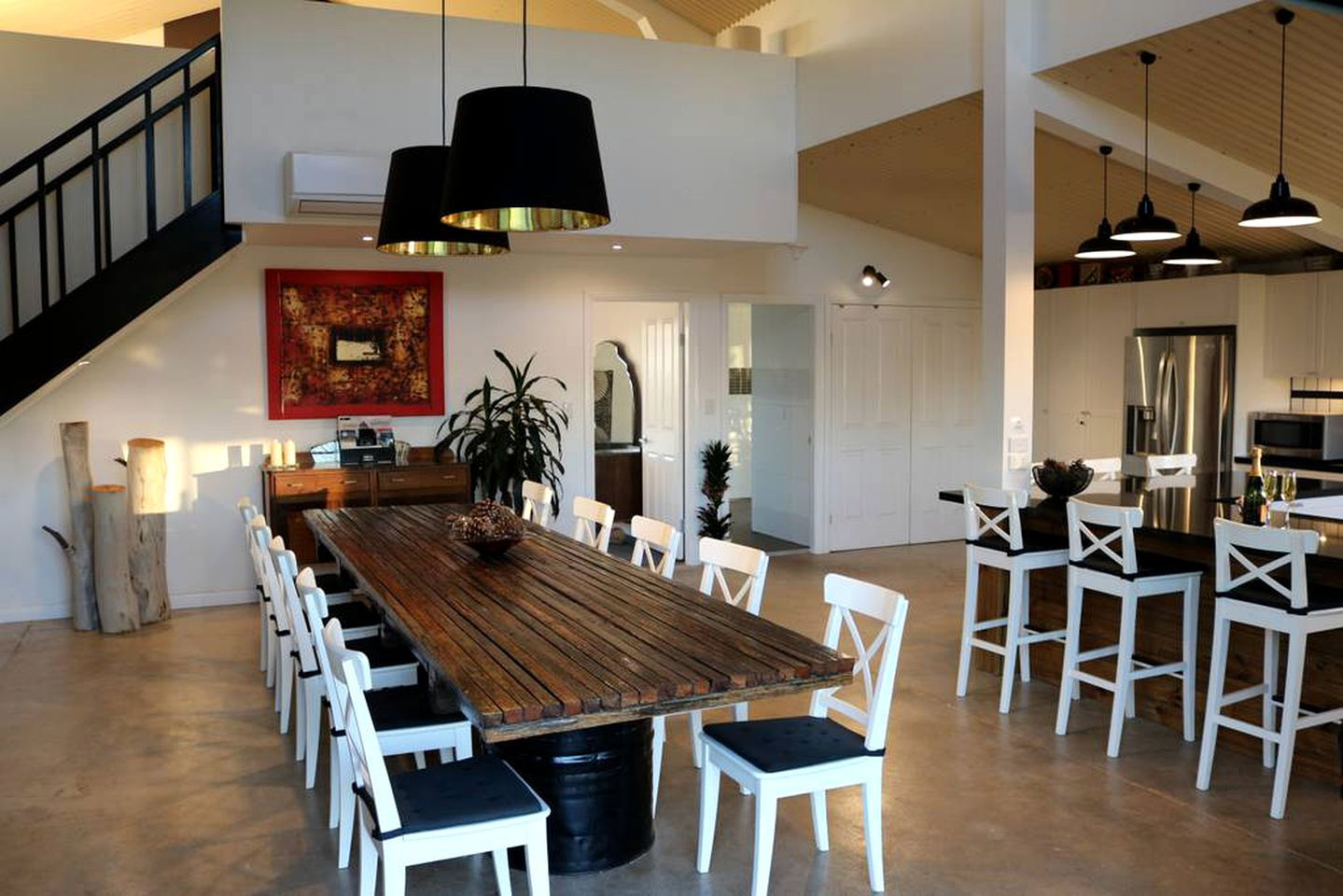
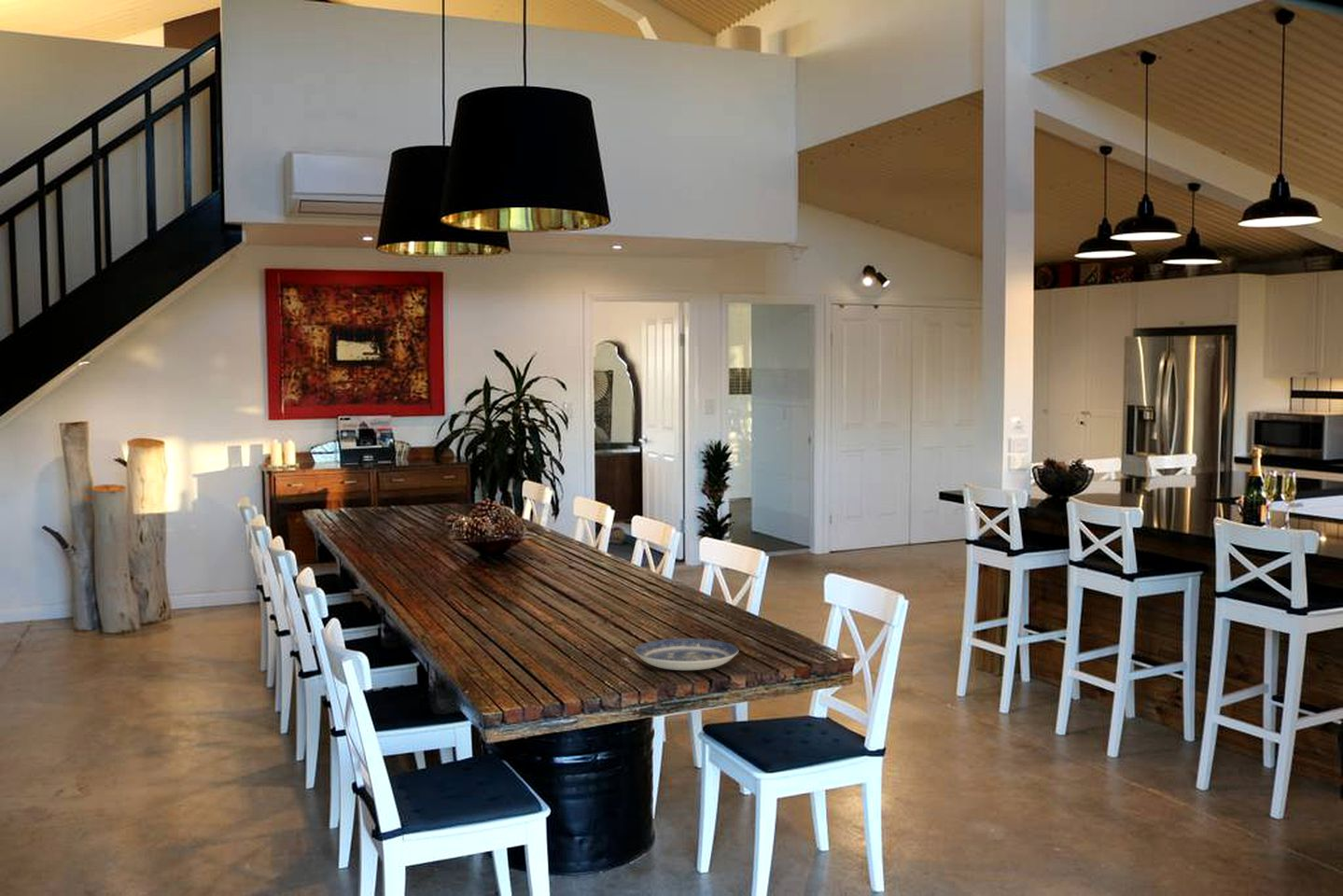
+ plate (686, 656)
